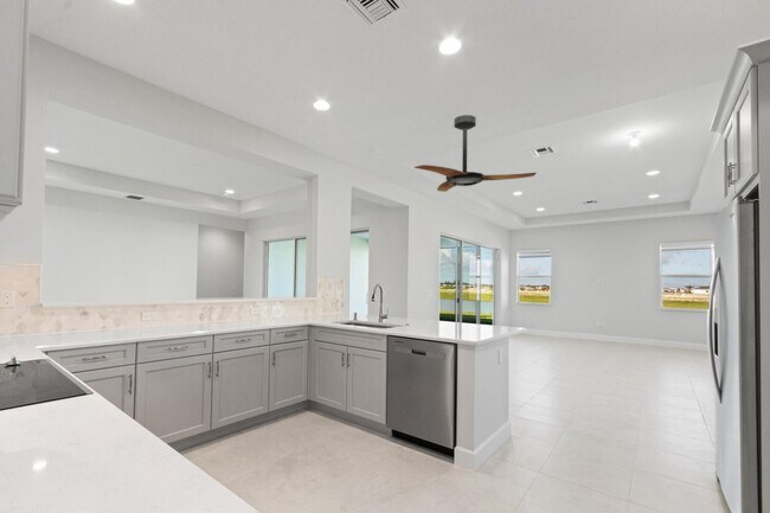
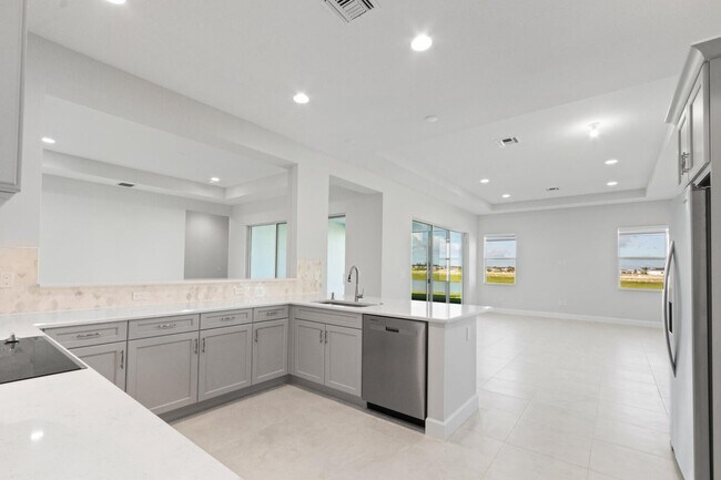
- ceiling fan (466, 150)
